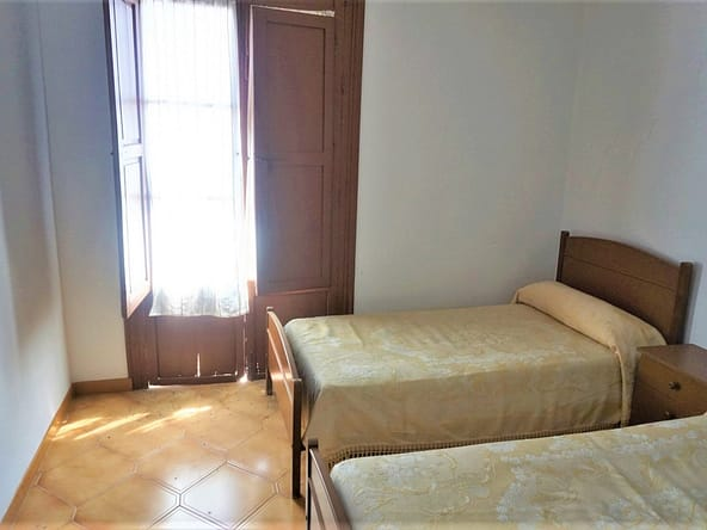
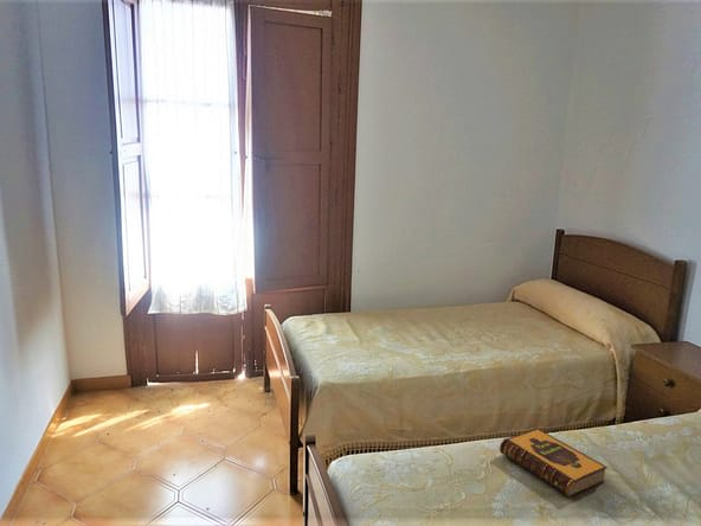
+ hardback book (549, 460)
